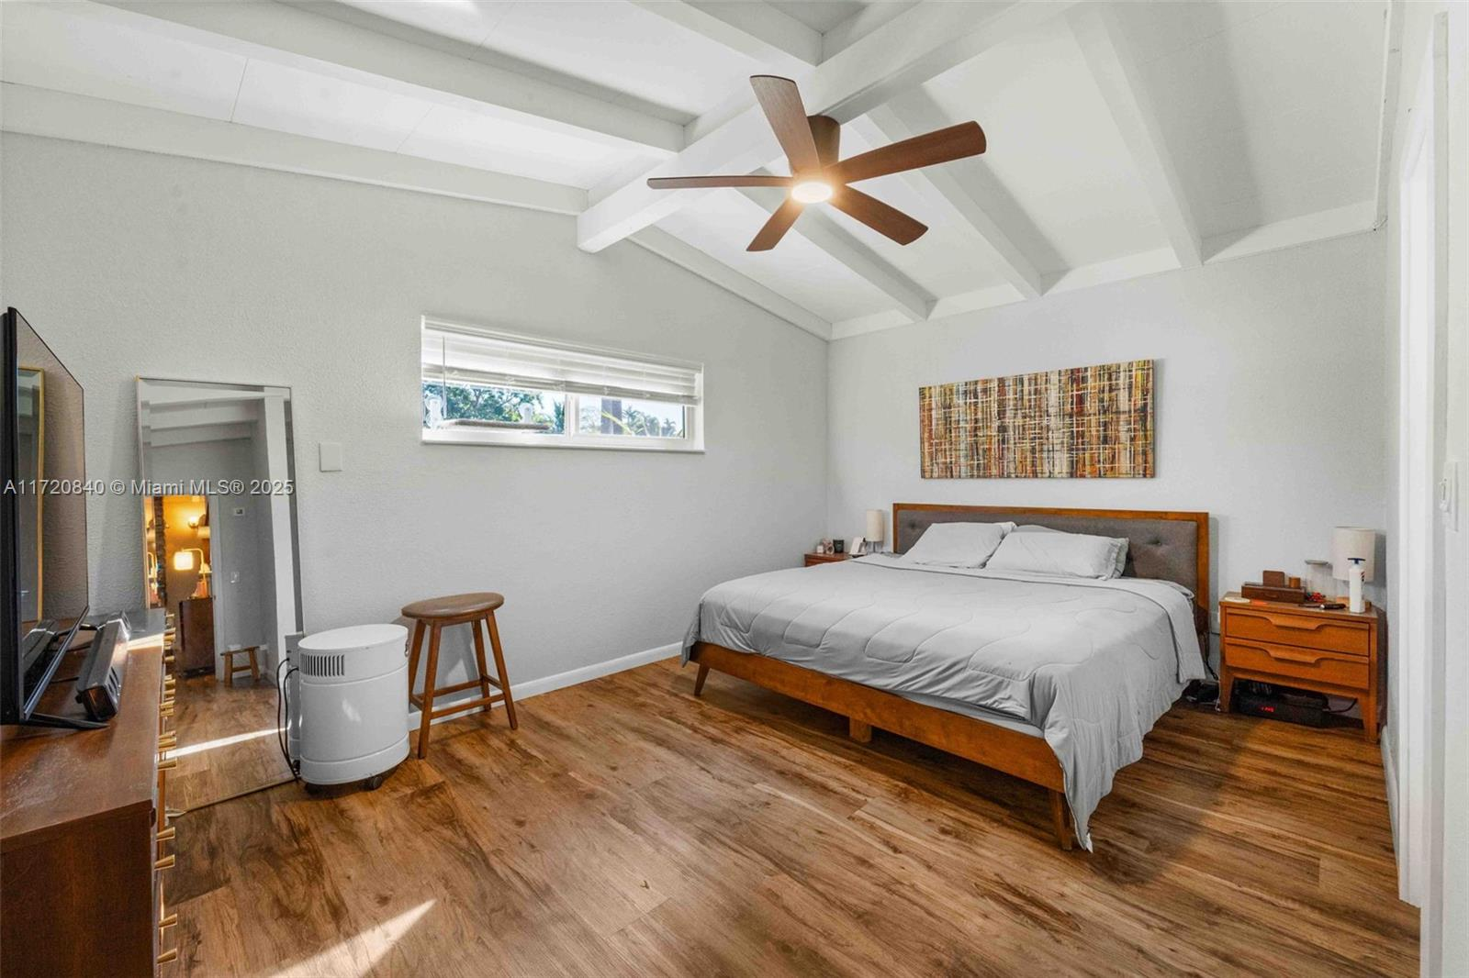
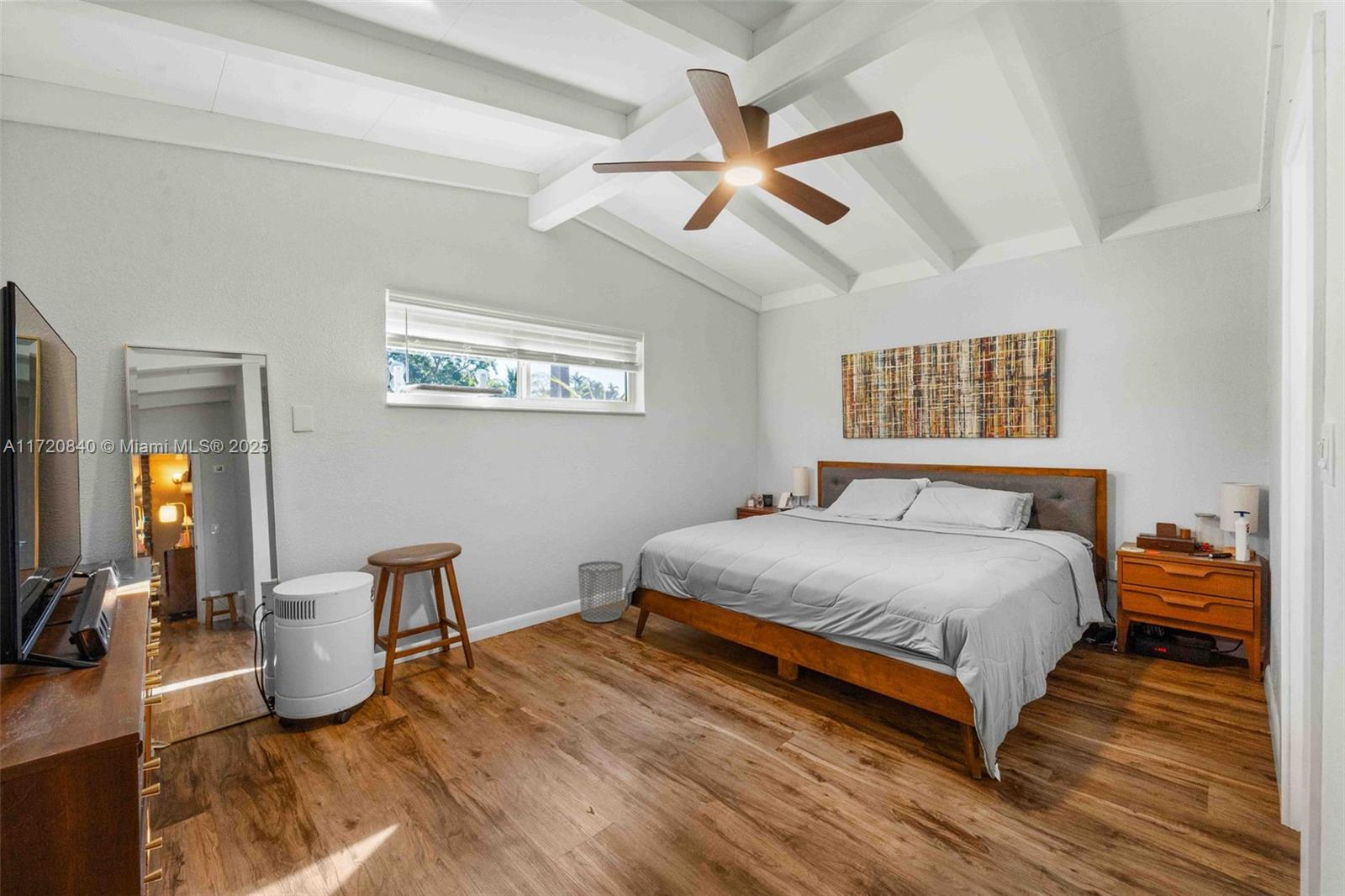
+ waste bin (601, 591)
